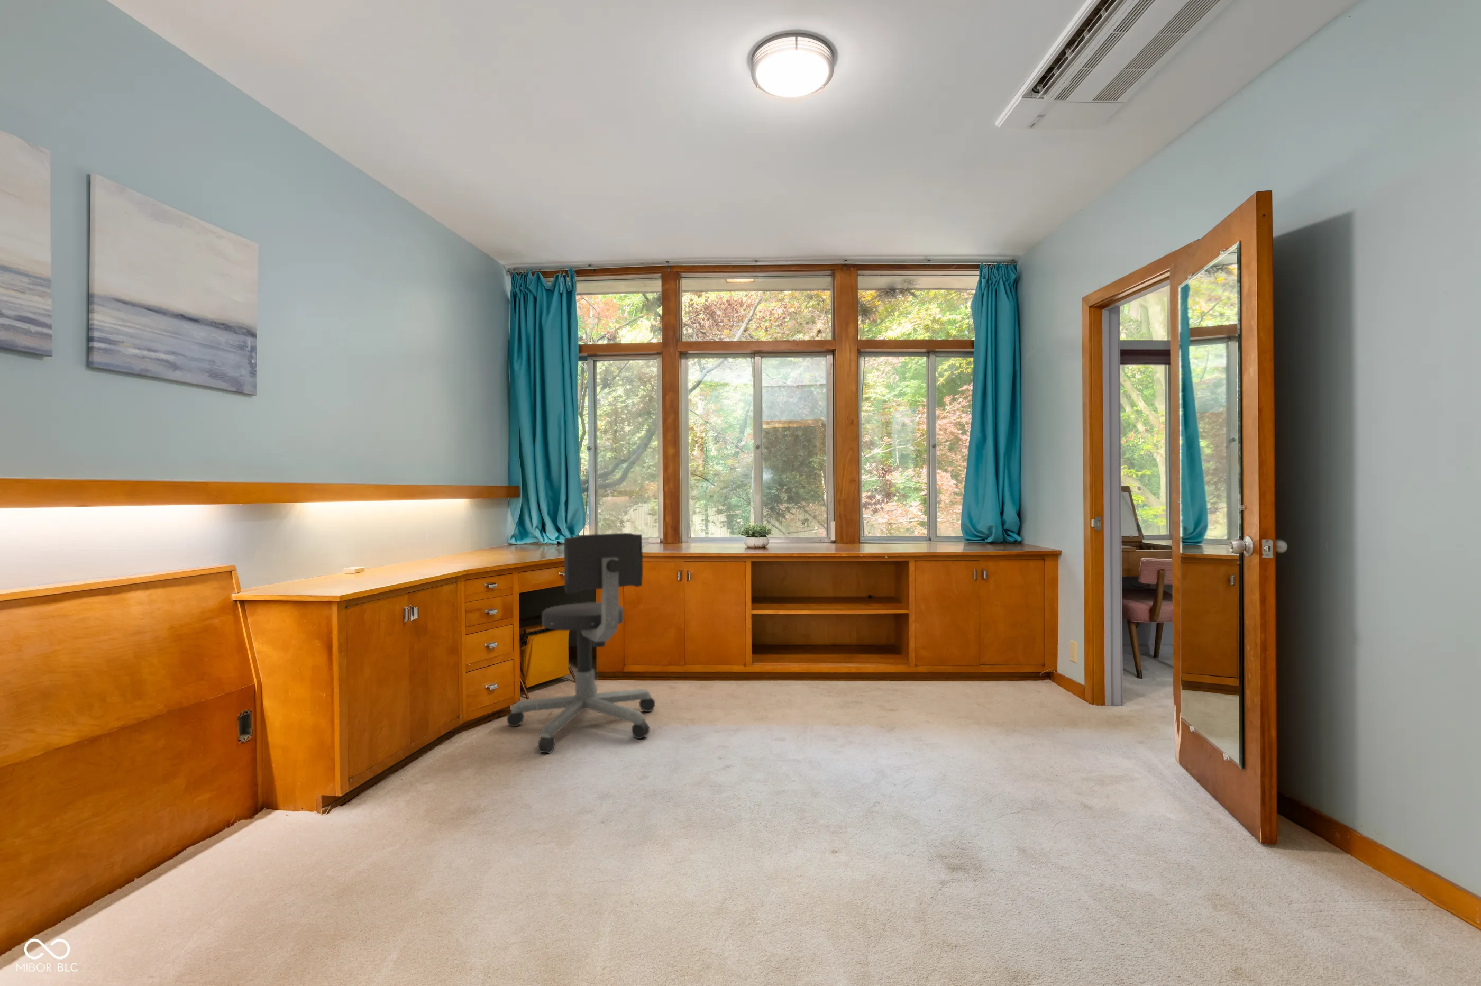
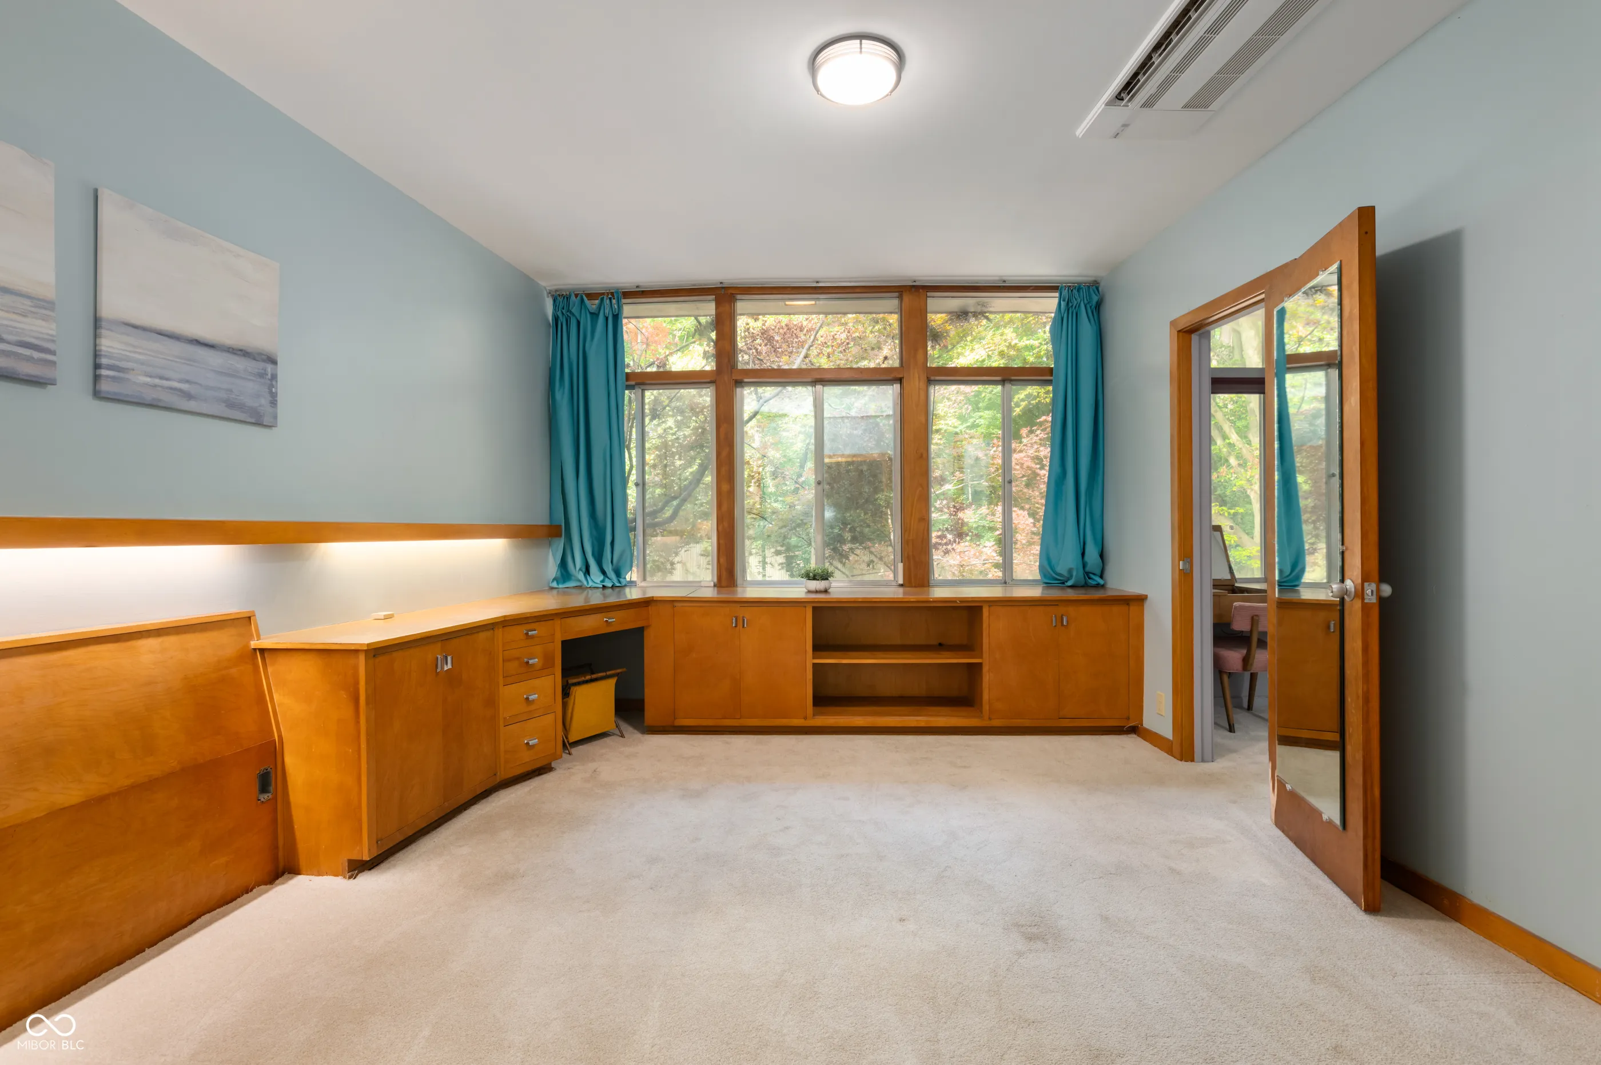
- office chair (591, 628)
